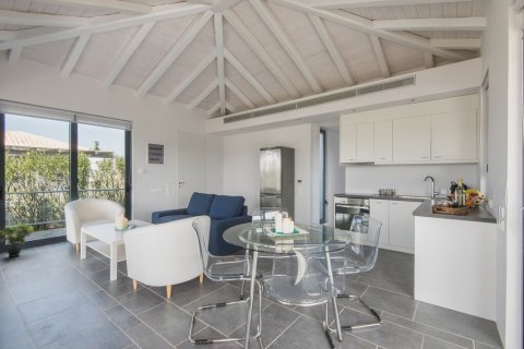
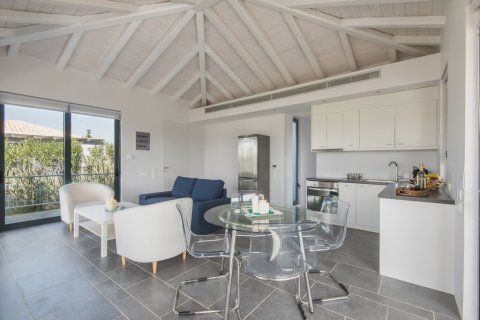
- potted plant (16, 239)
